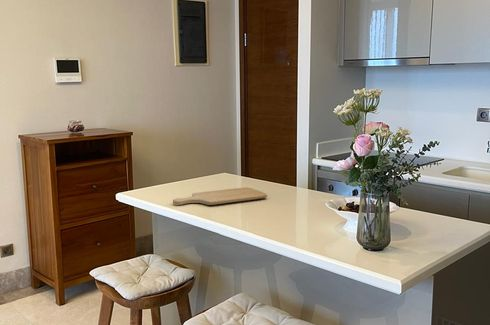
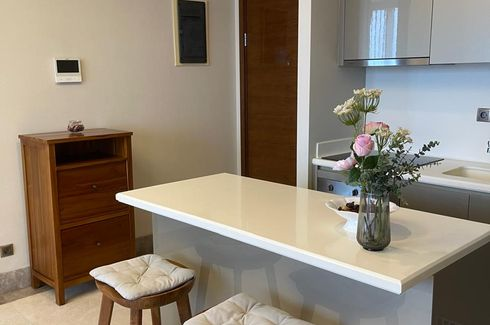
- chopping board (217, 196)
